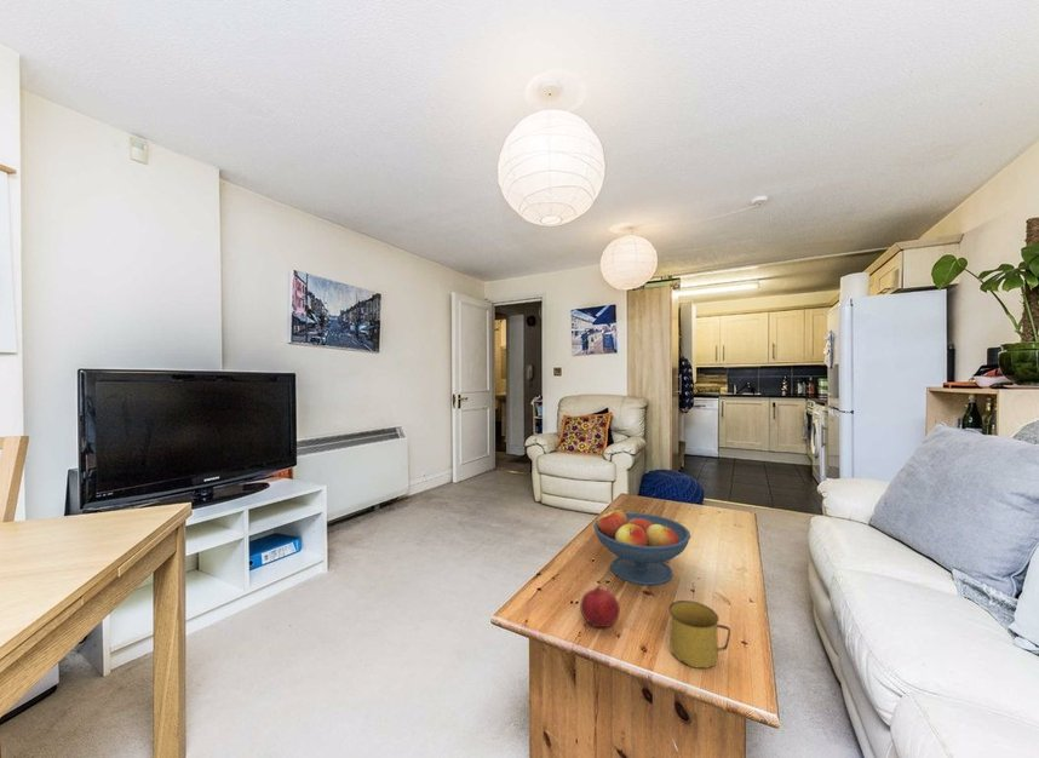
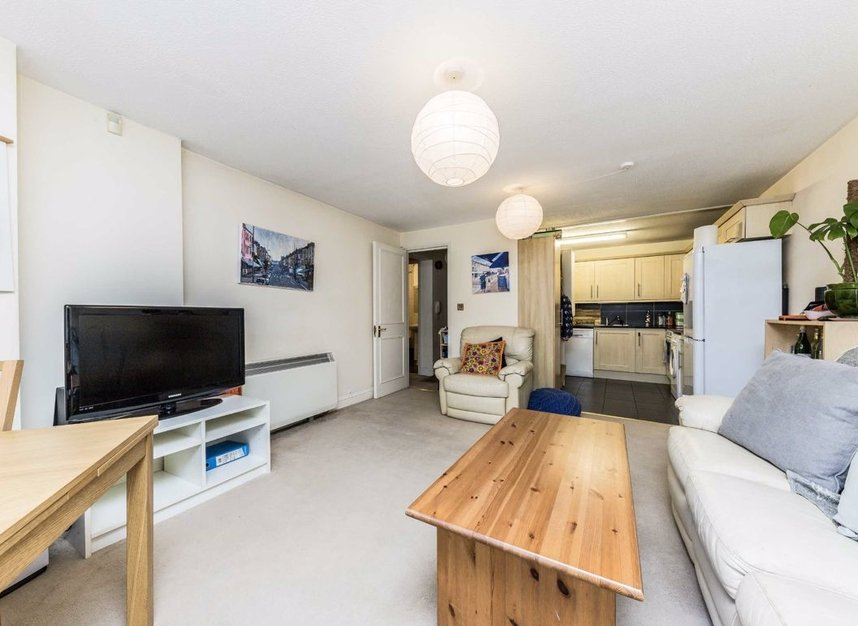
- mug (699, 634)
- fruit (599, 604)
- fruit bowl (641, 541)
